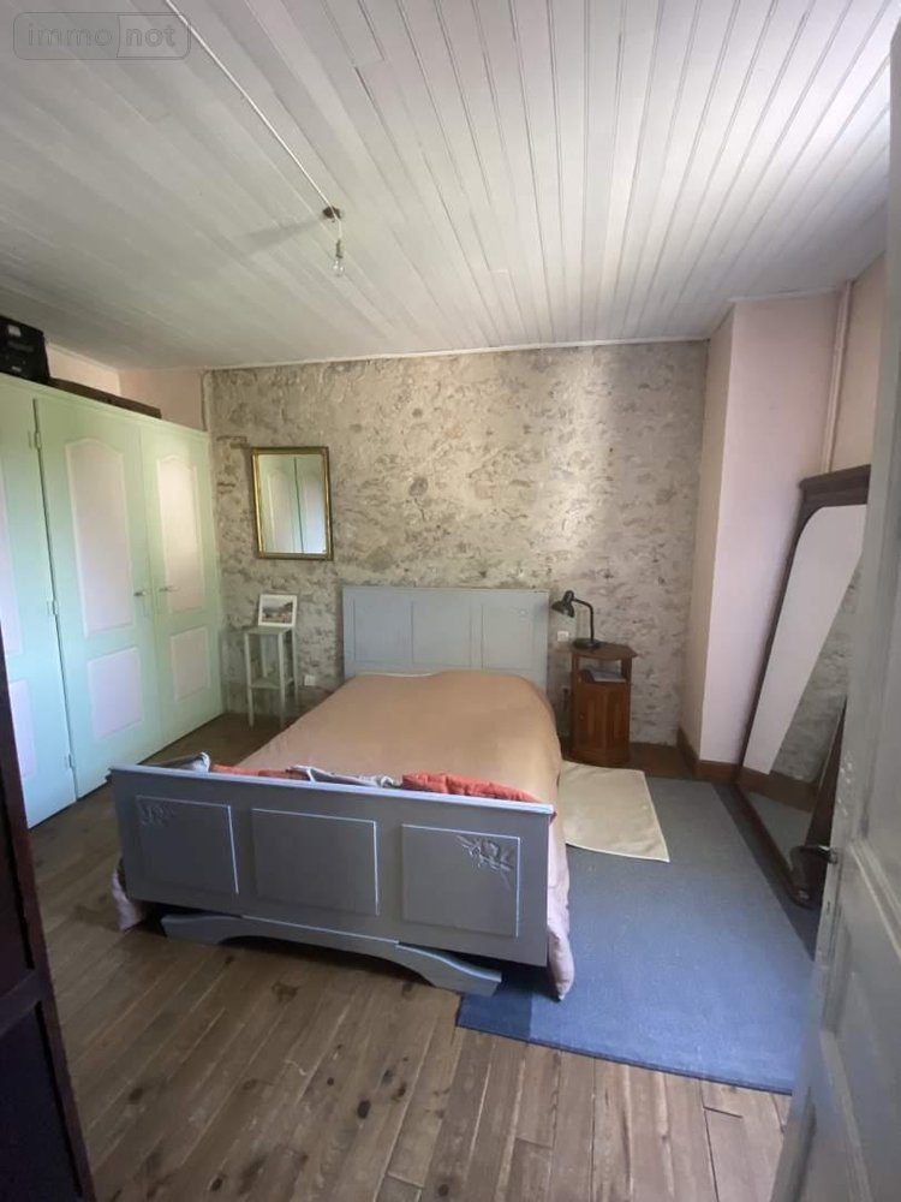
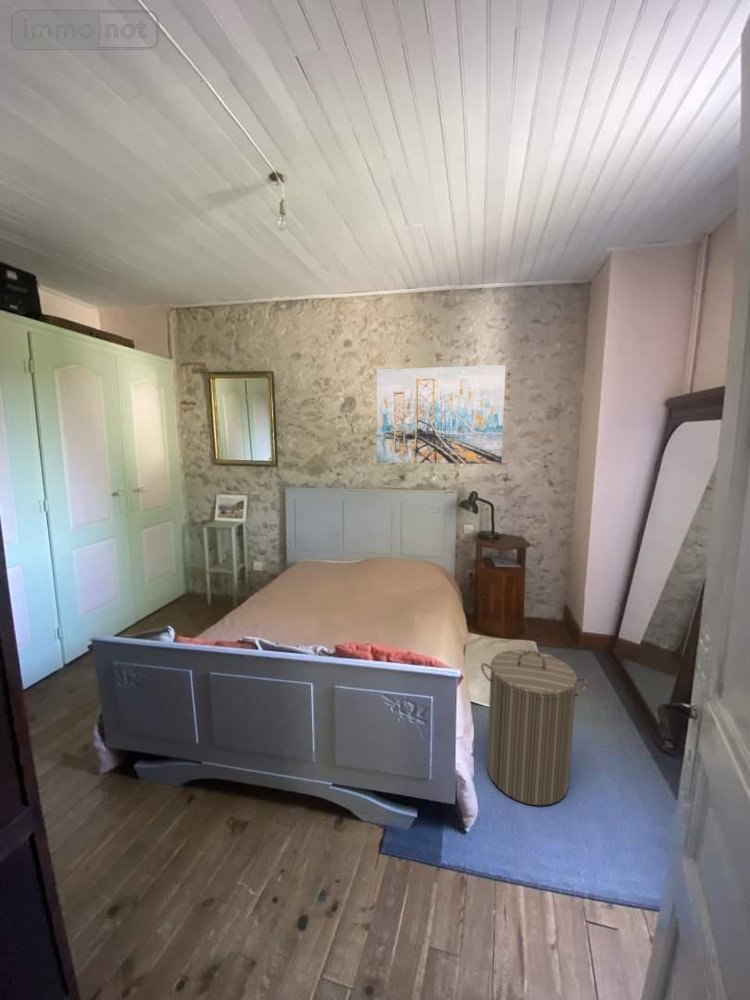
+ laundry hamper (530, 714)
+ wall art (438, 416)
